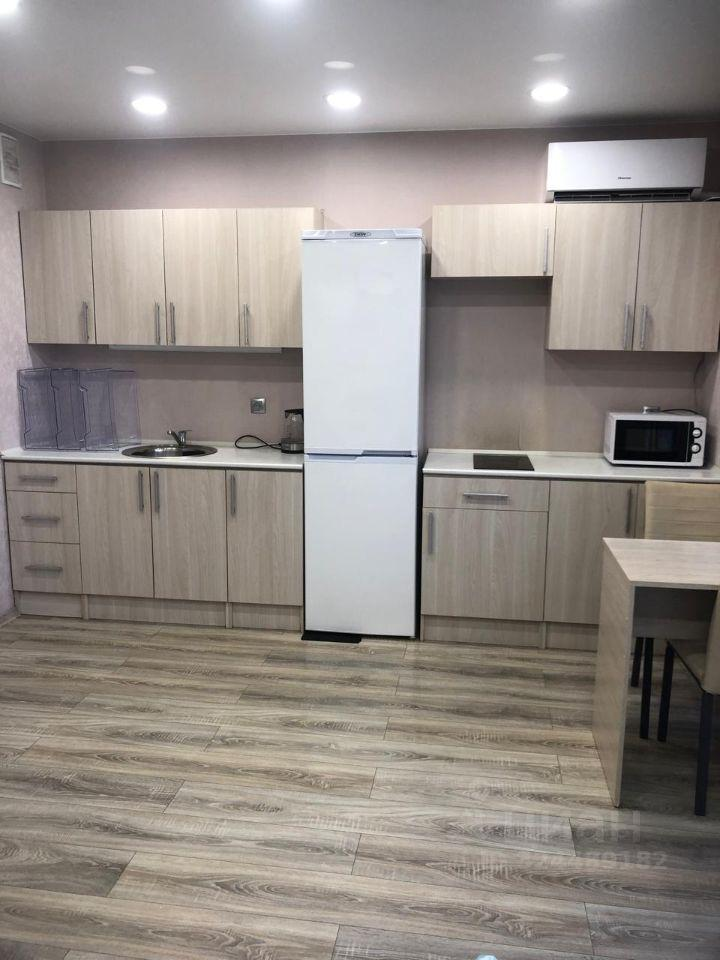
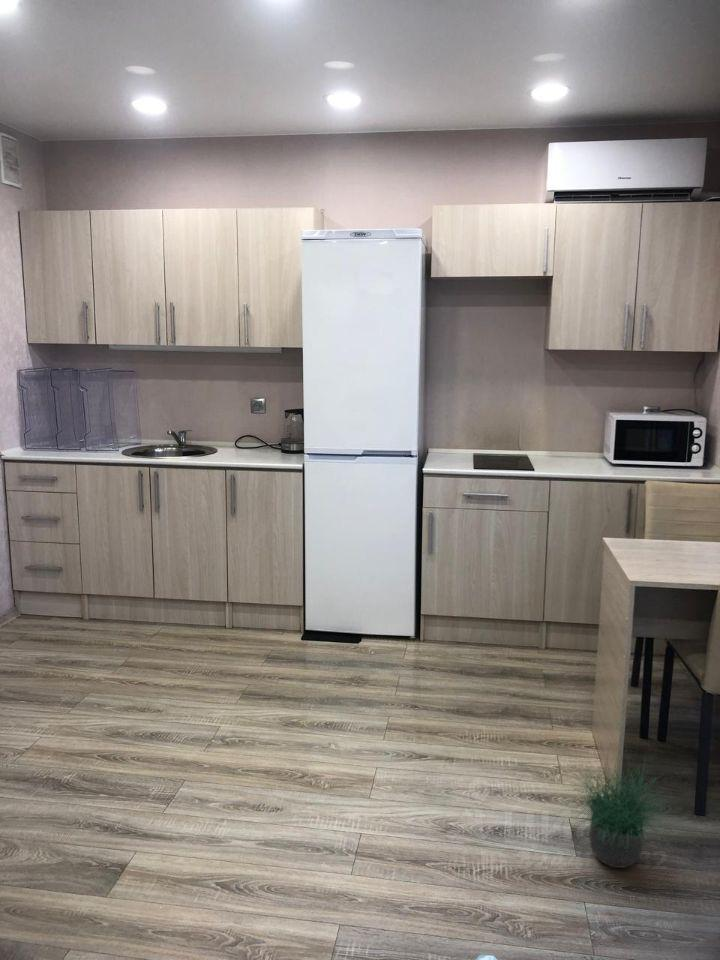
+ potted plant (617, 804)
